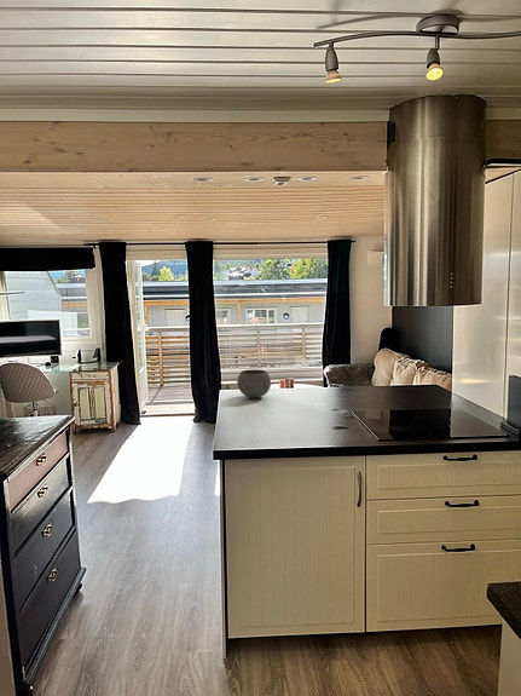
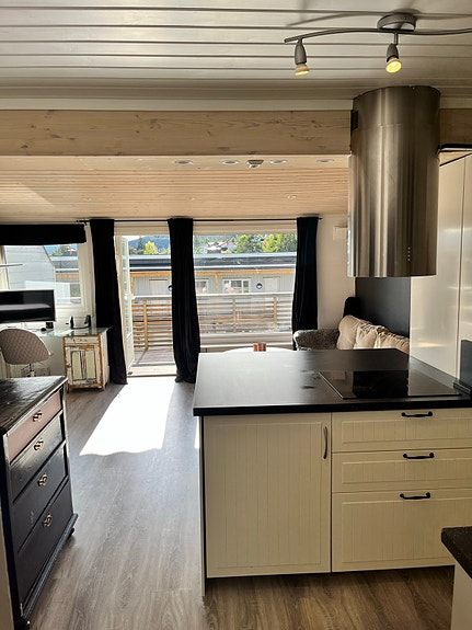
- bowl (254, 384)
